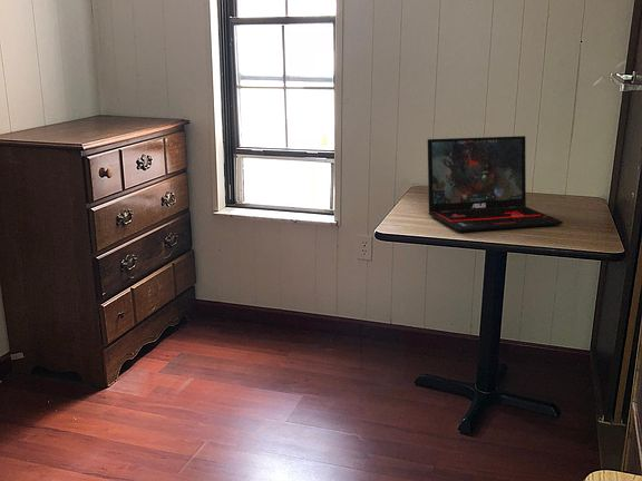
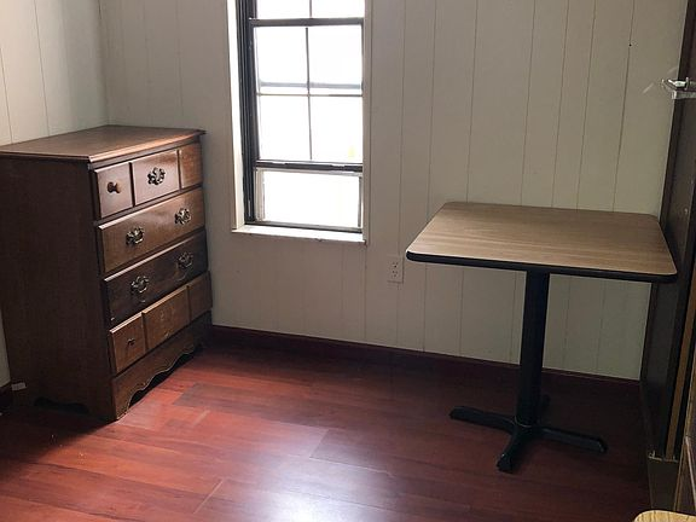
- laptop (494, 181)
